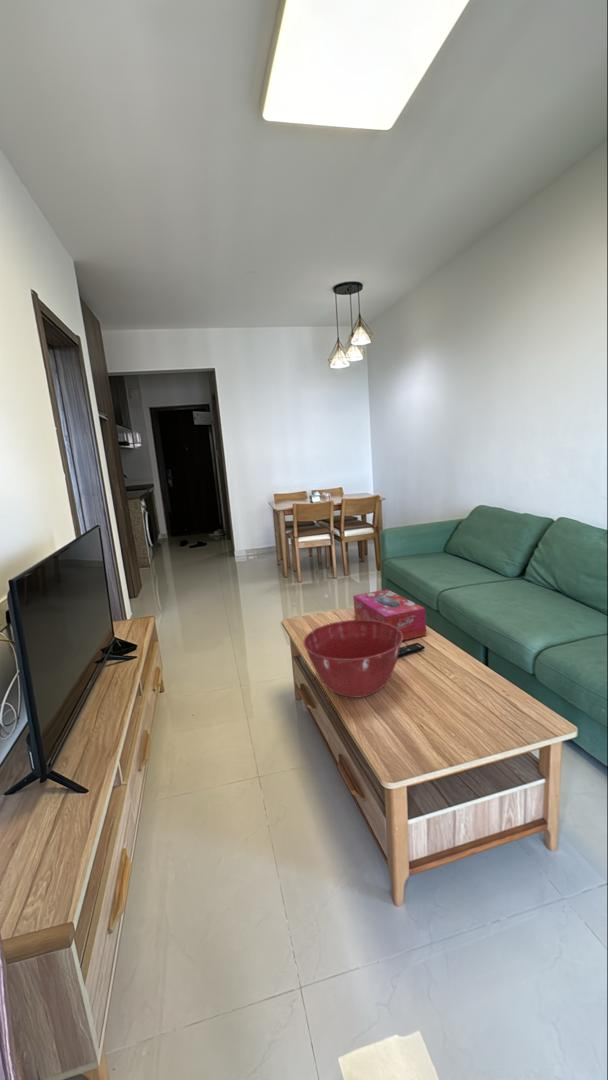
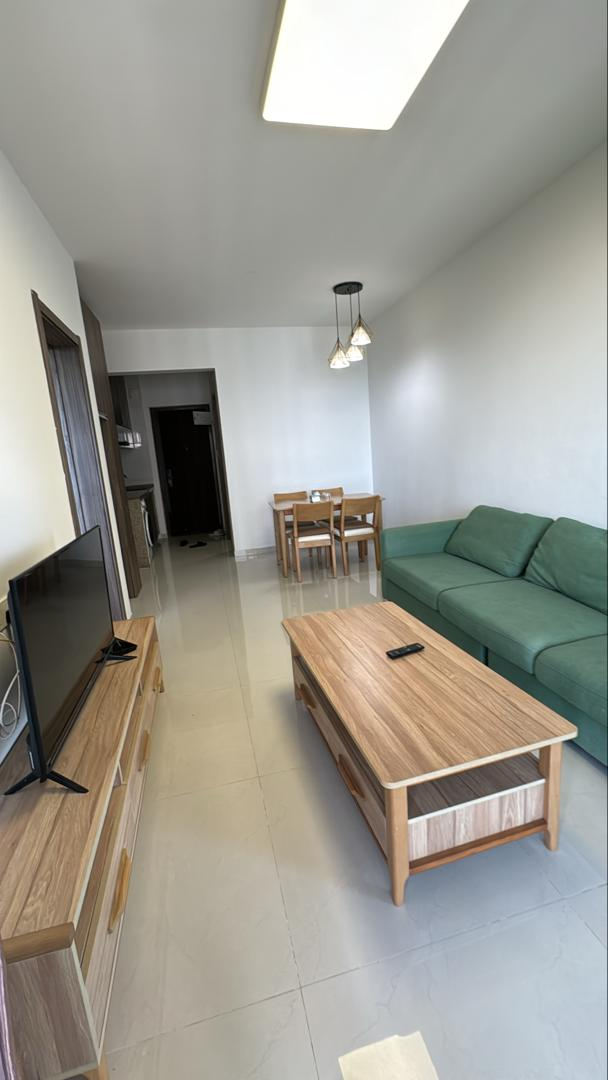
- mixing bowl (354, 661)
- tissue box (387, 614)
